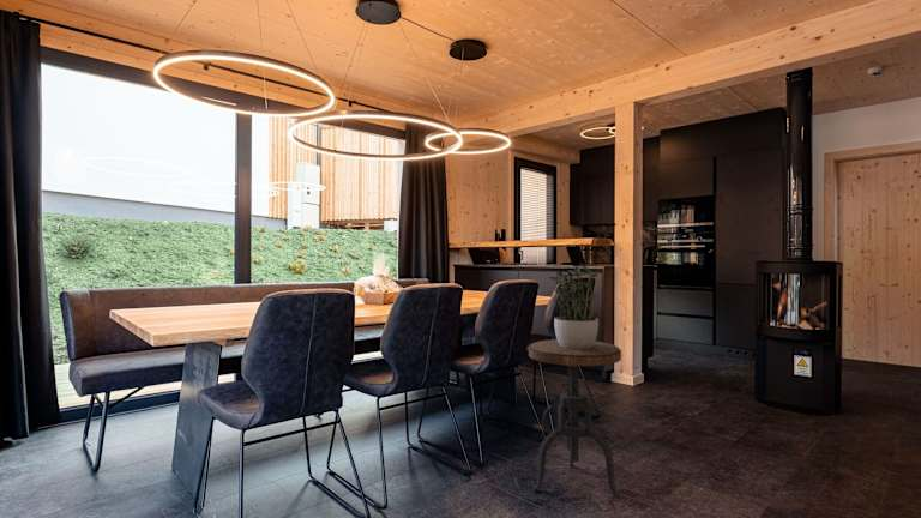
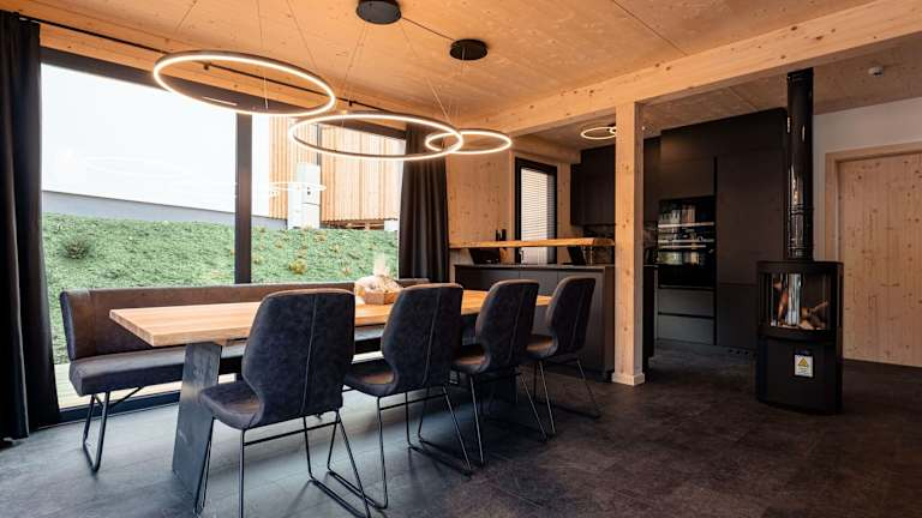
- side table (574, 415)
- potted plant (573, 303)
